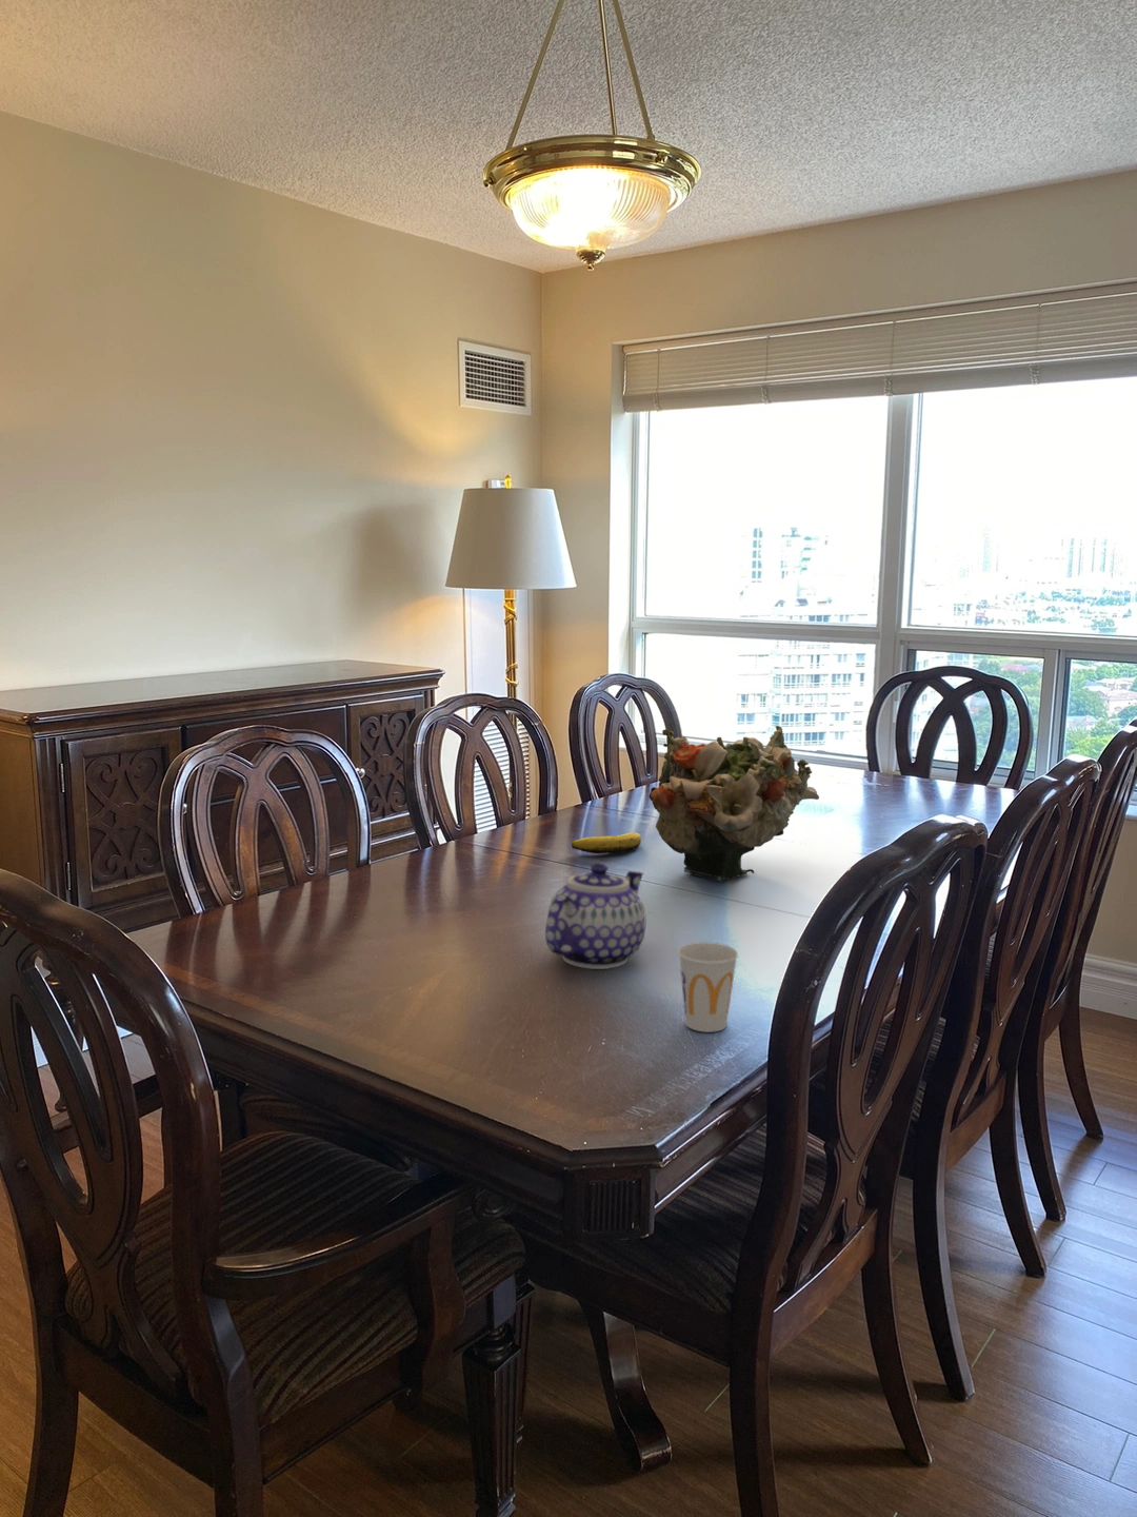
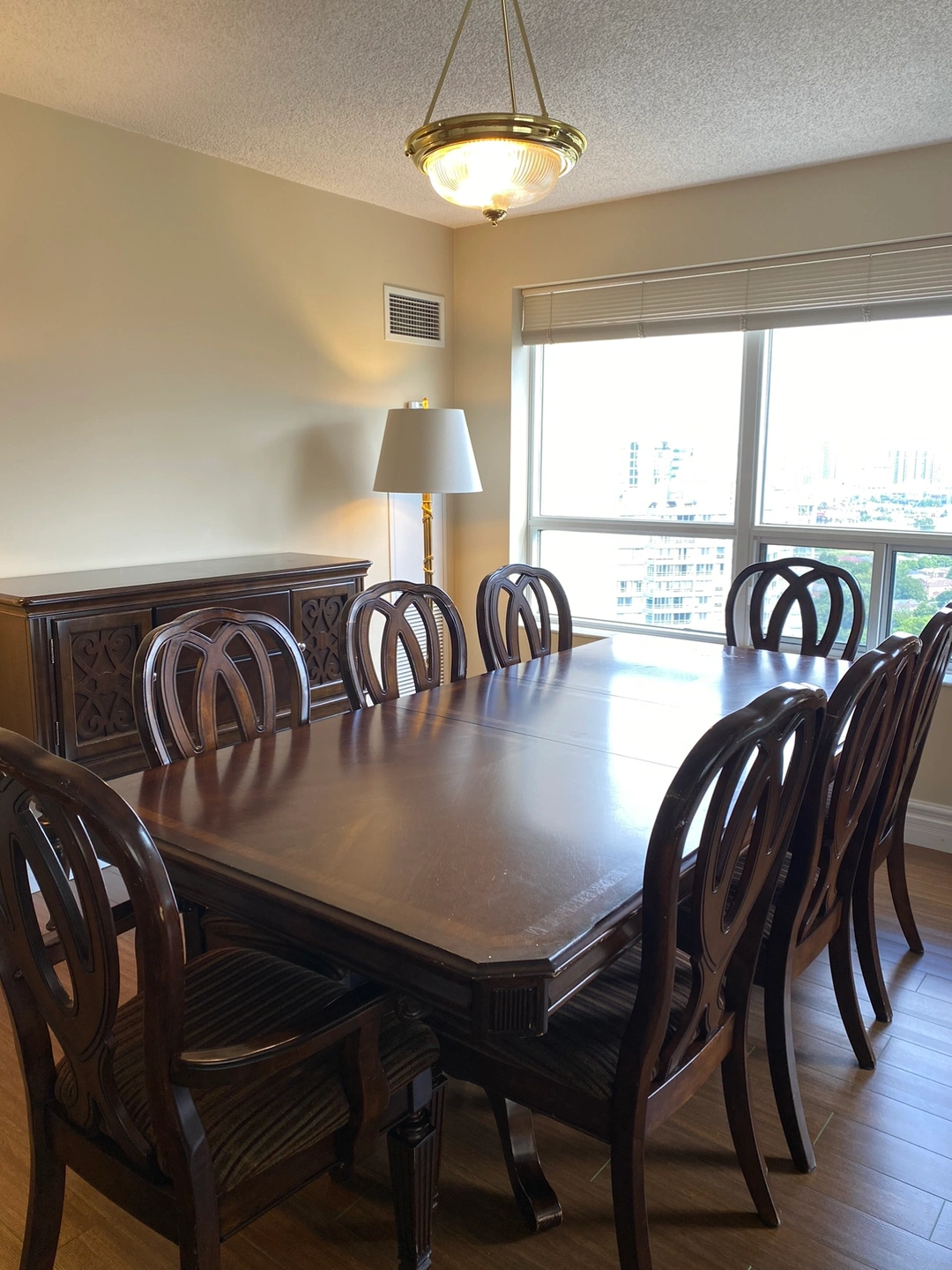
- flower arrangement (724, 803)
- teapot (597, 910)
- cup (706, 987)
- banana (613, 840)
